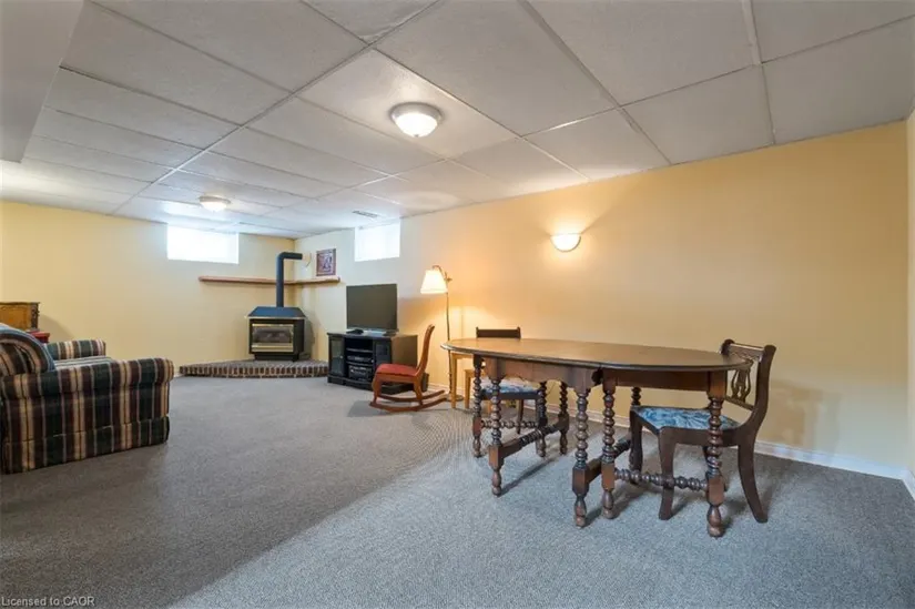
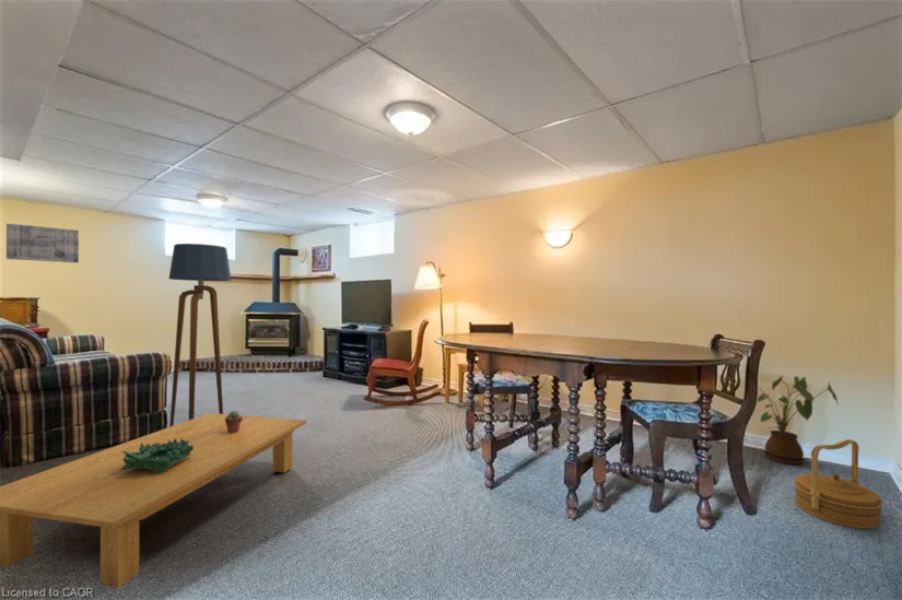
+ potted succulent (233, 421)
+ wall art (44, 244)
+ coffee table (176, 478)
+ house plant (789, 419)
+ floor lamp (196, 336)
+ basket (835, 478)
+ decorative bowl (157, 455)
